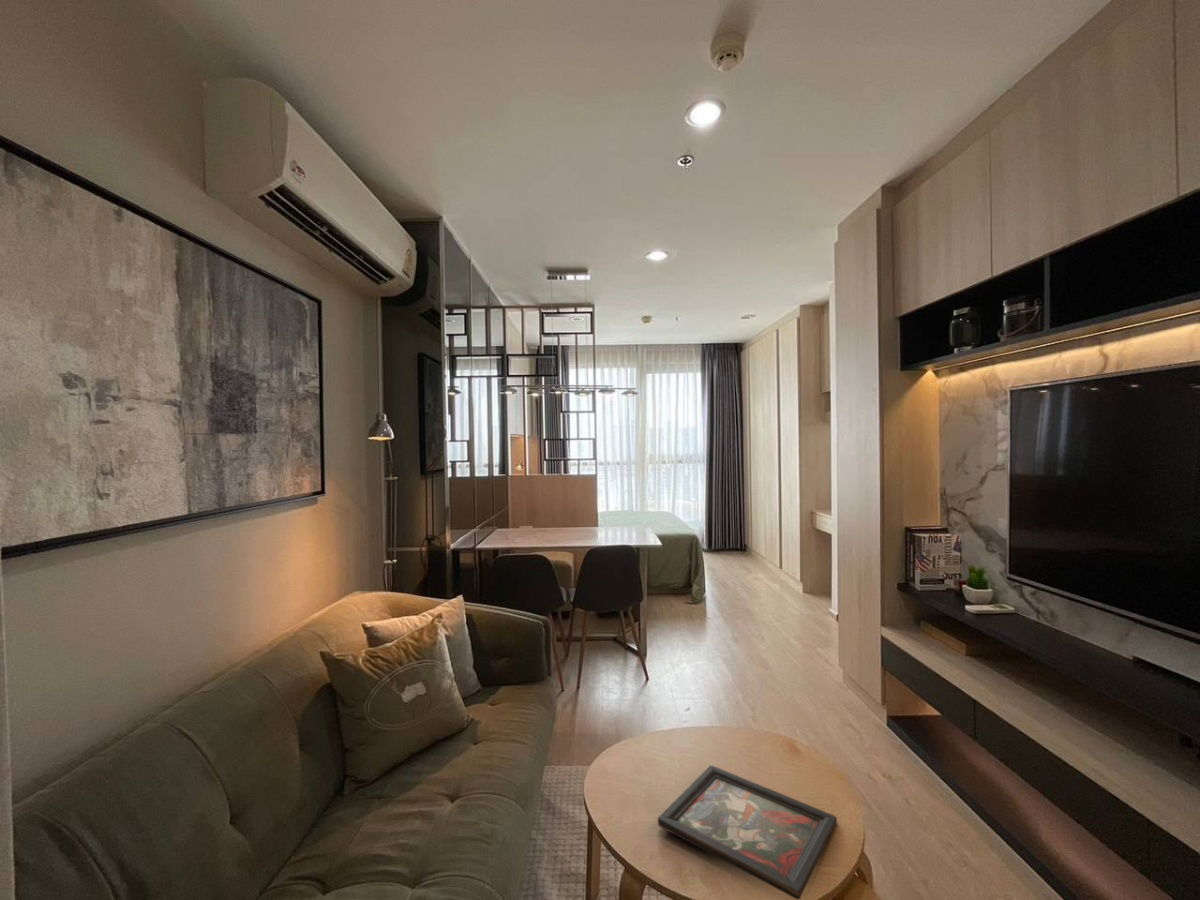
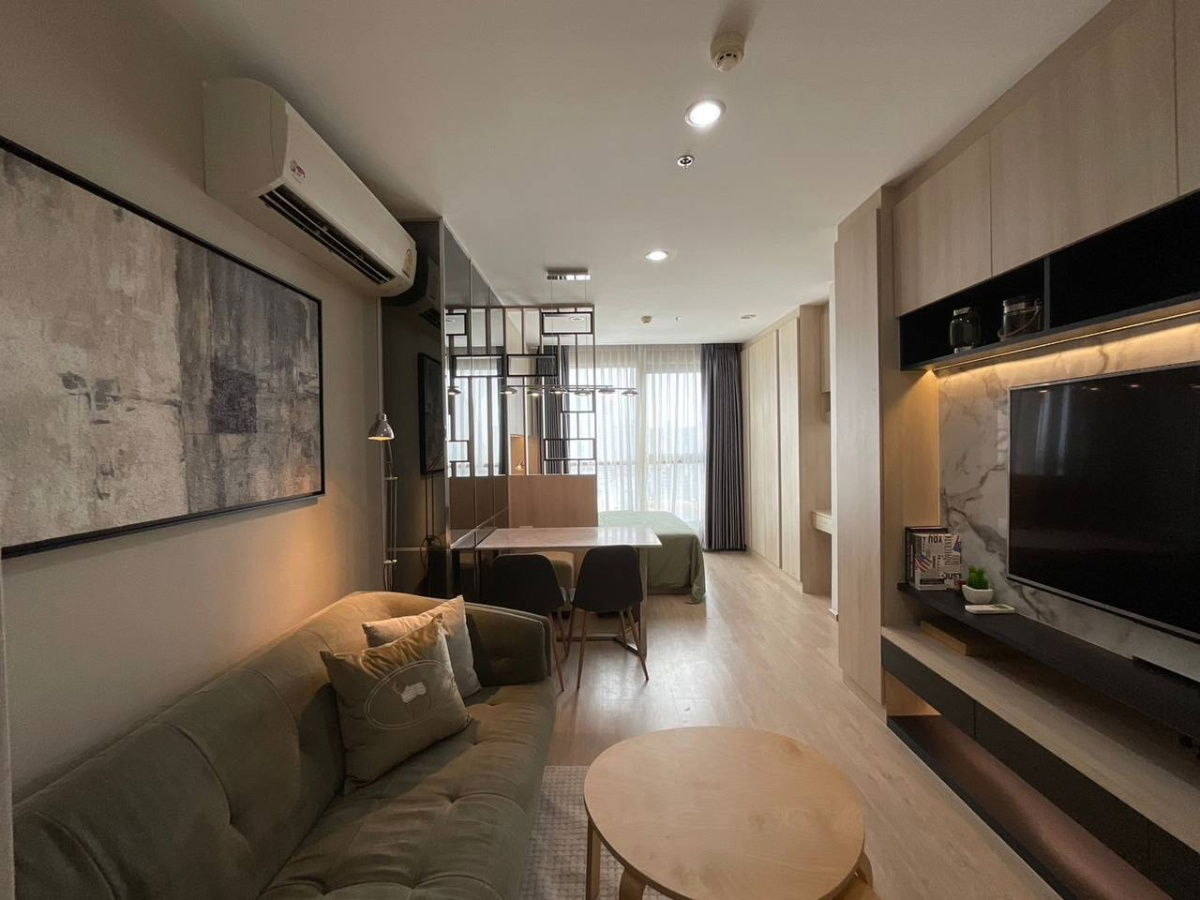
- decorative tray (747, 820)
